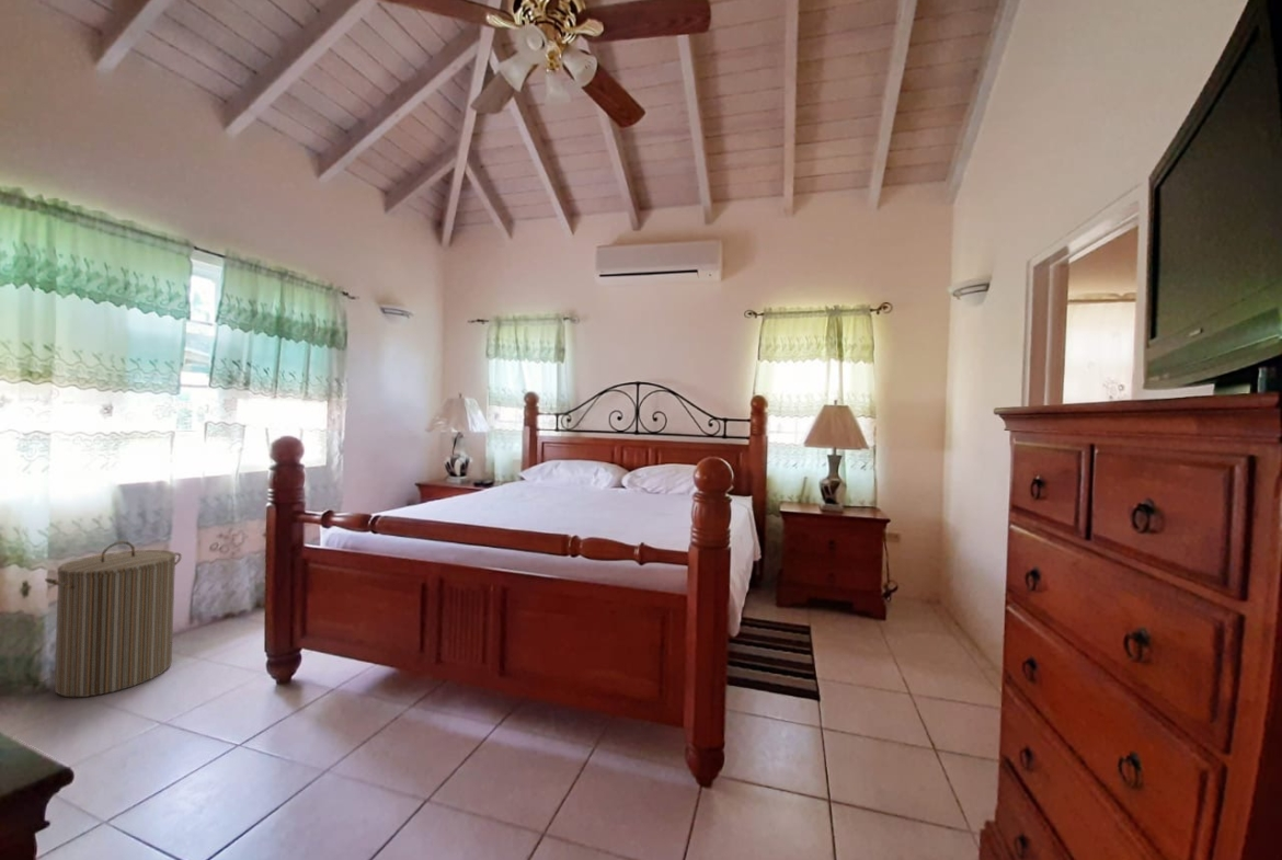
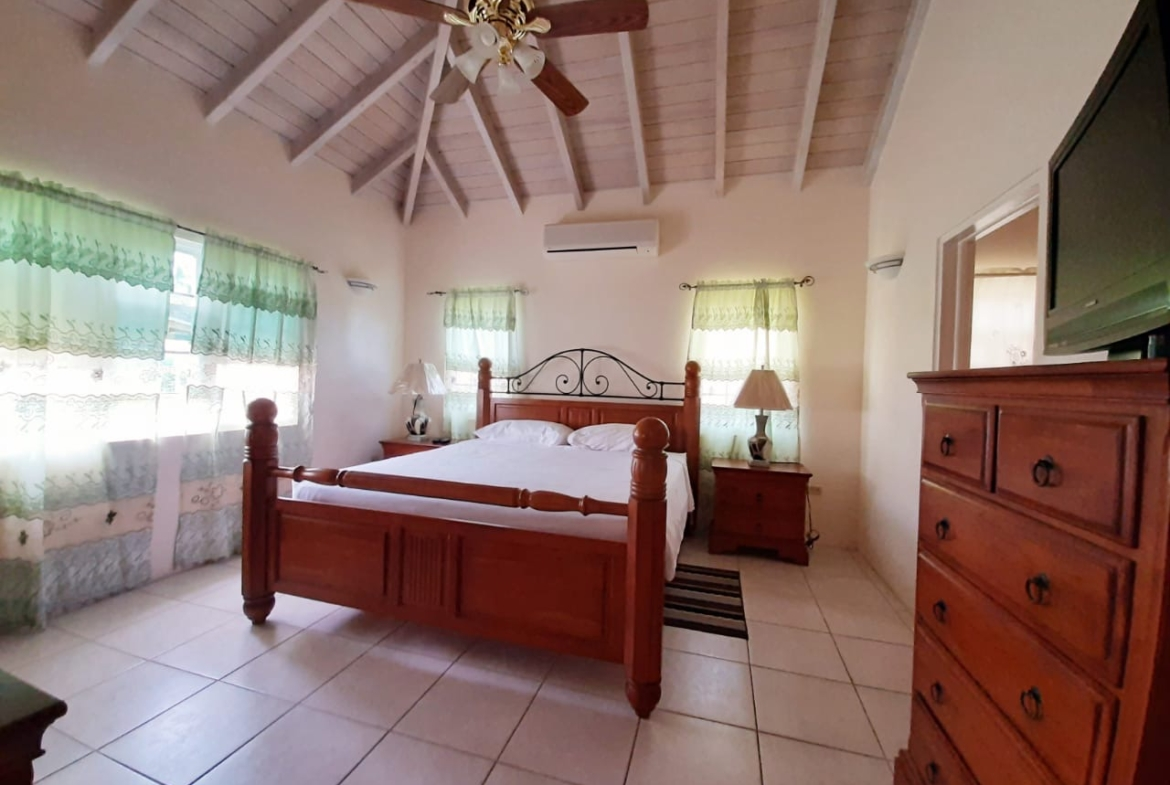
- laundry hamper (118, 608)
